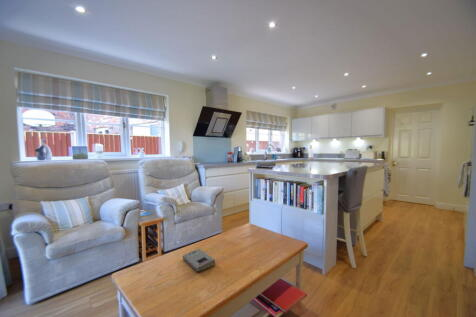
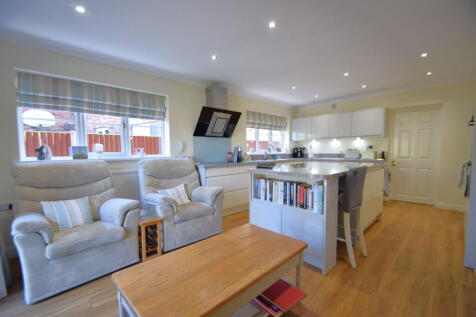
- book (198, 259)
